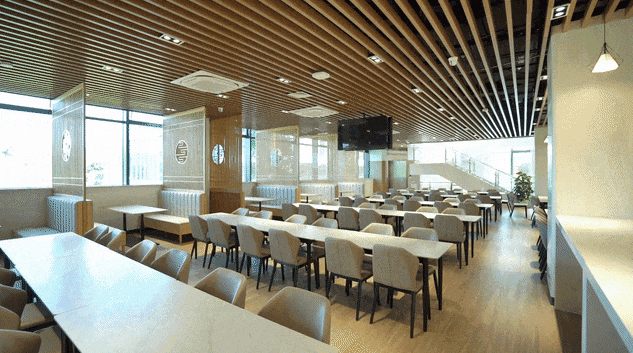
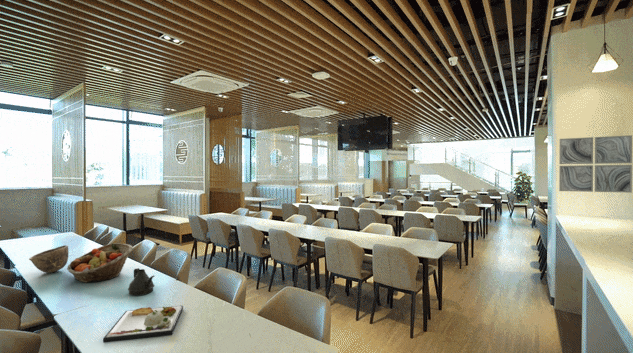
+ fruit basket (101, 261)
+ teapot (143, 281)
+ bowl (49, 259)
+ wall art (592, 165)
+ dinner plate (147, 317)
